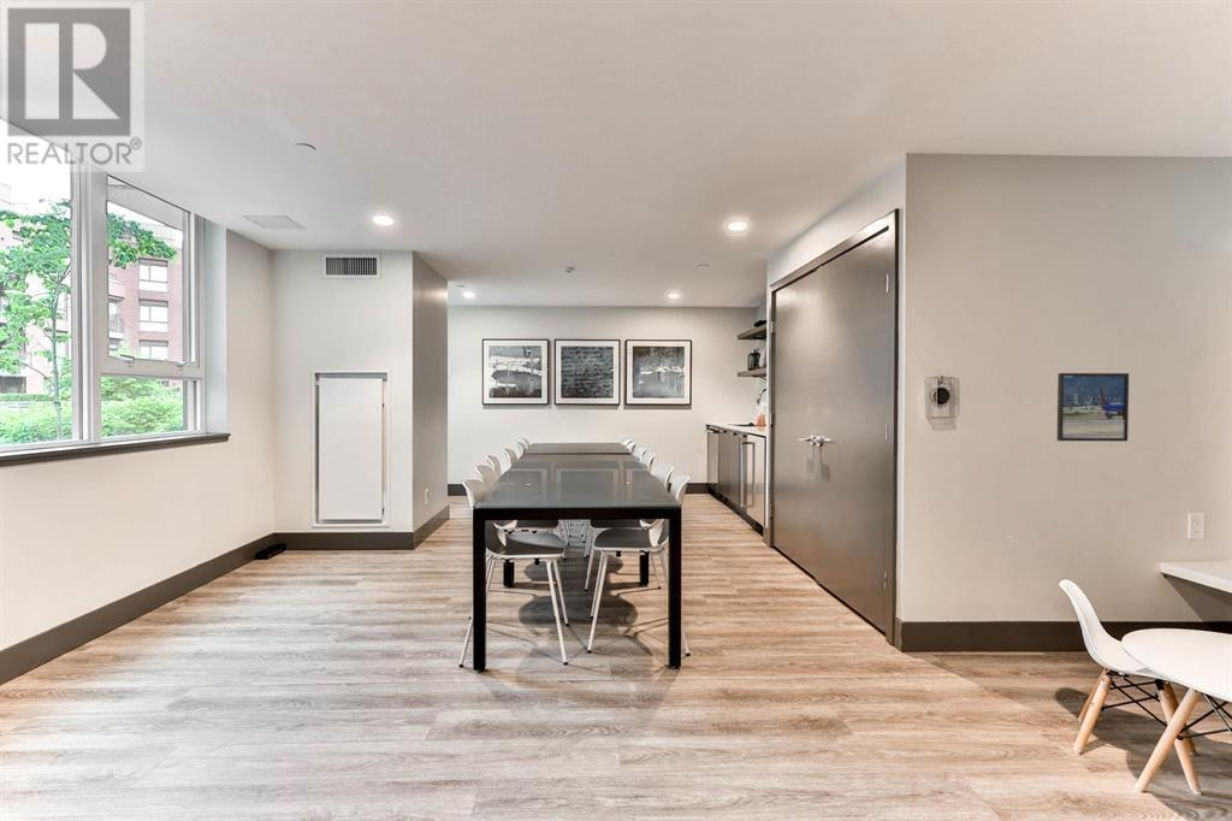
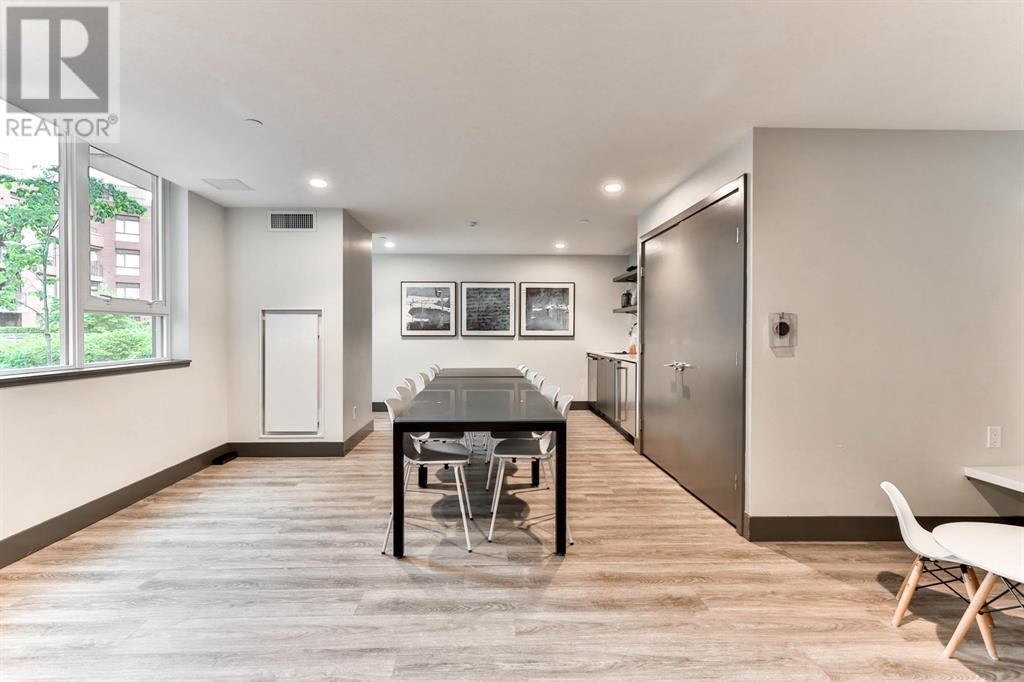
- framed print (1092, 407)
